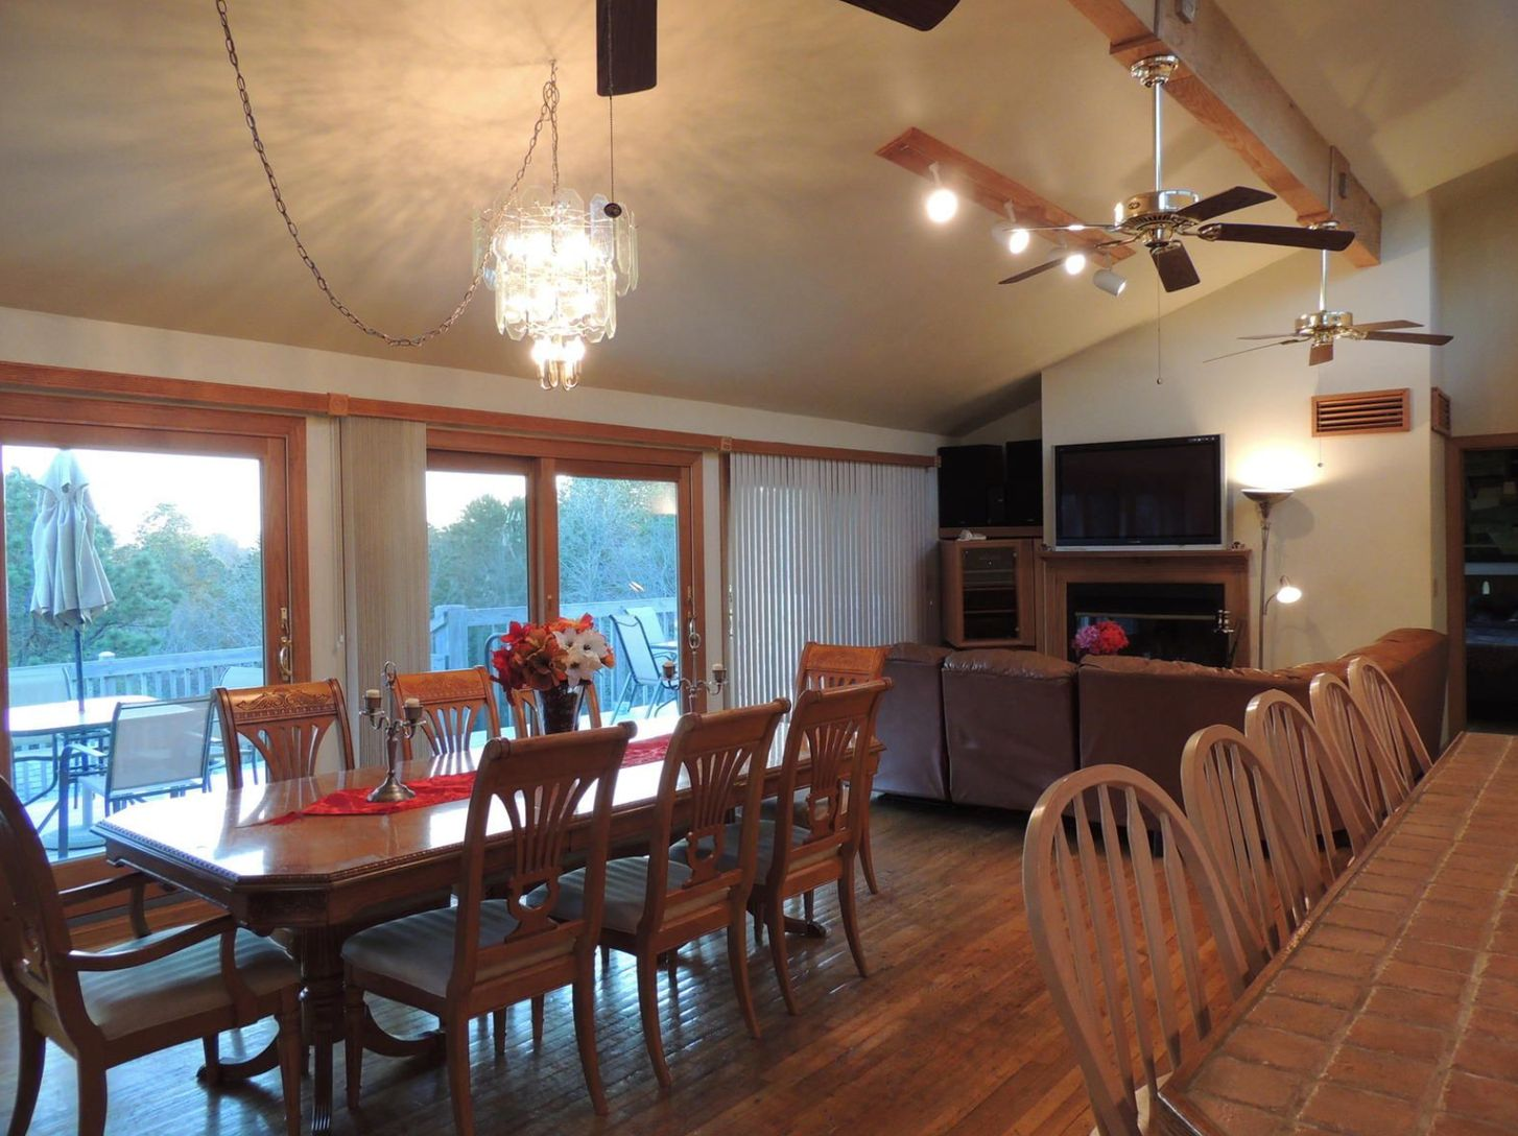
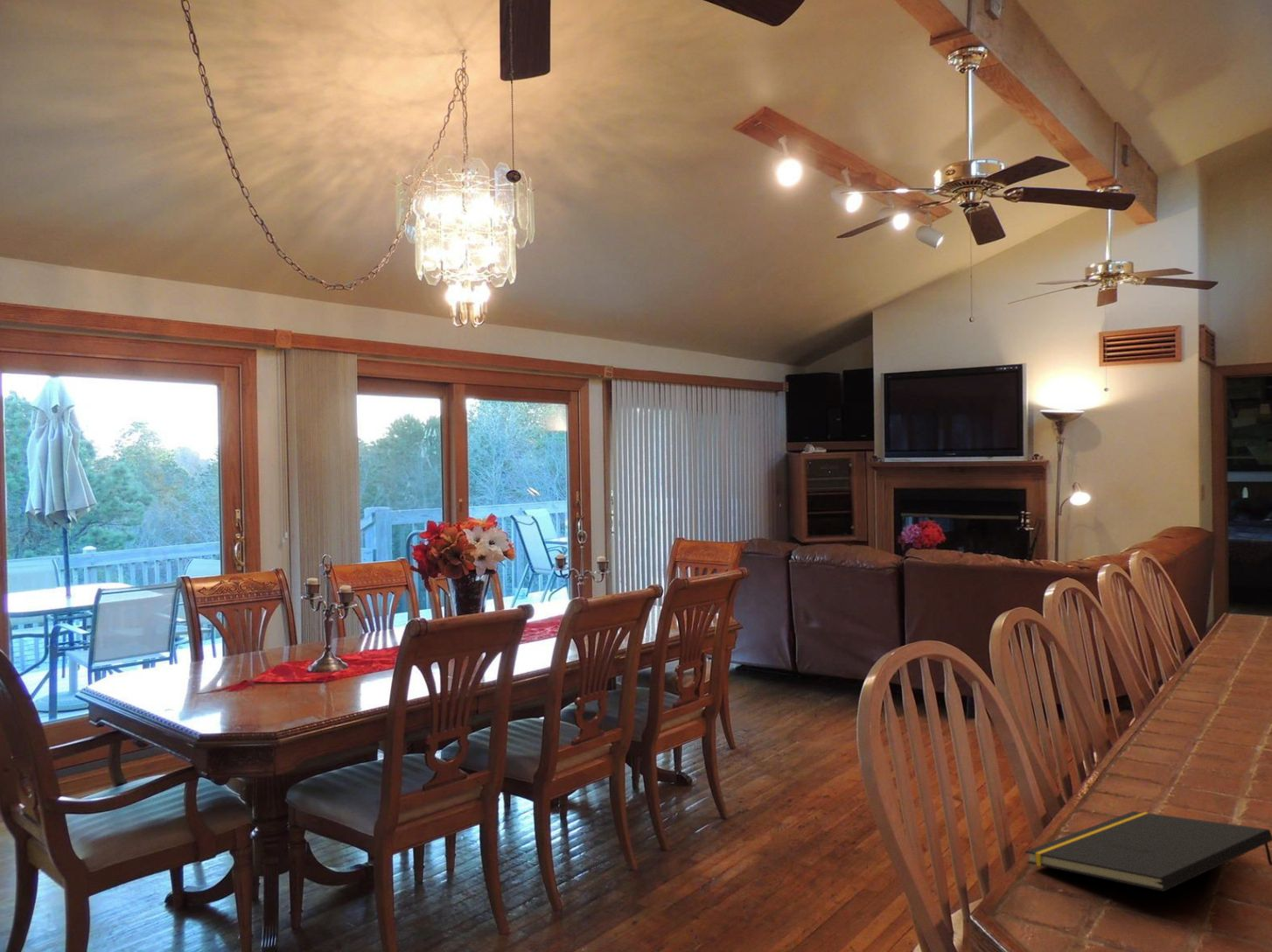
+ notepad (1147, 846)
